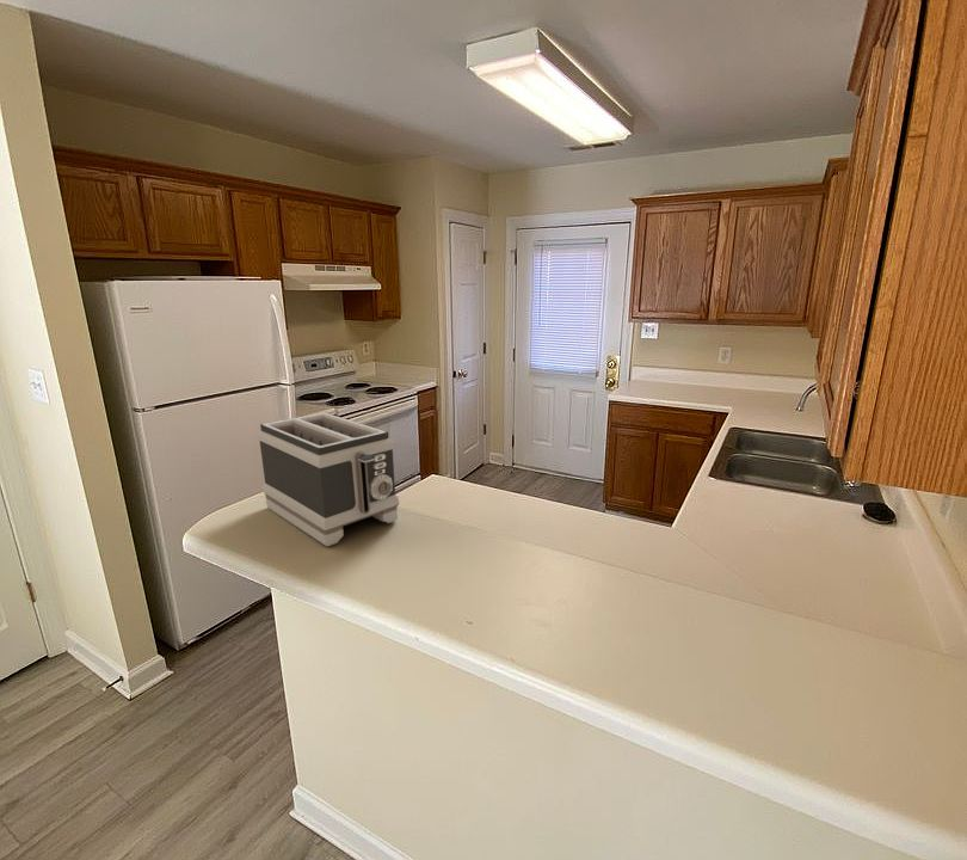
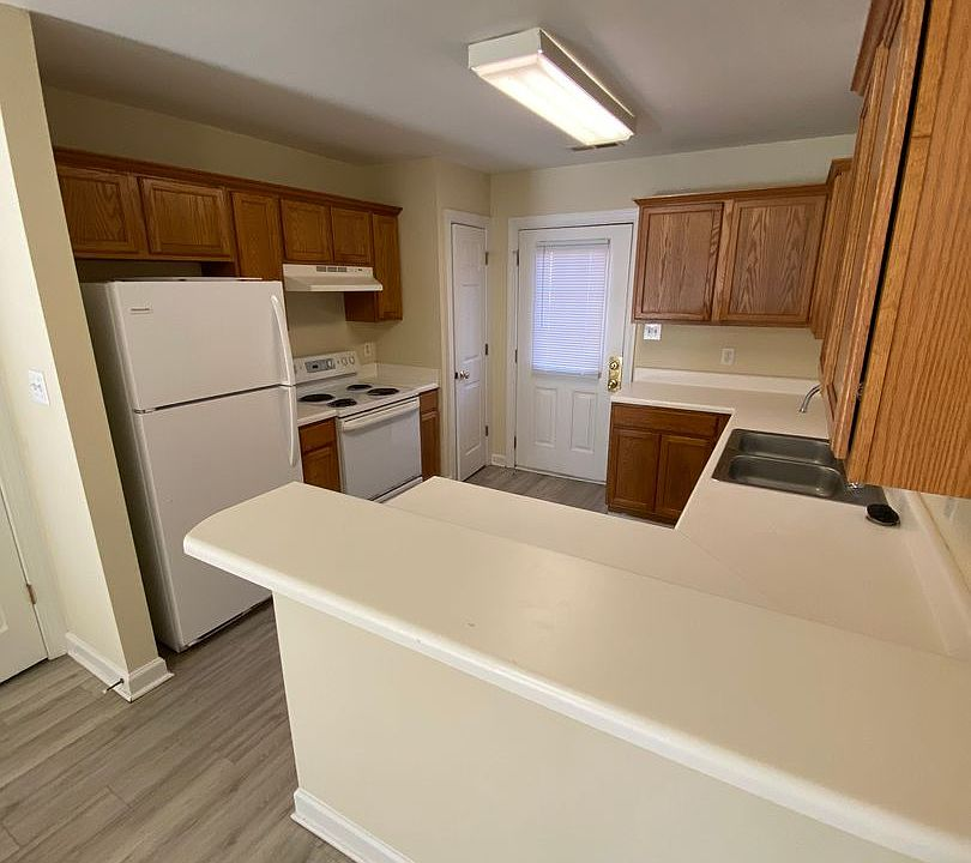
- toaster (331, 473)
